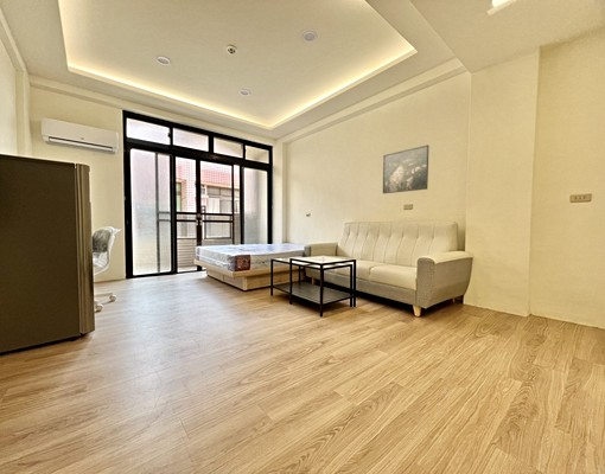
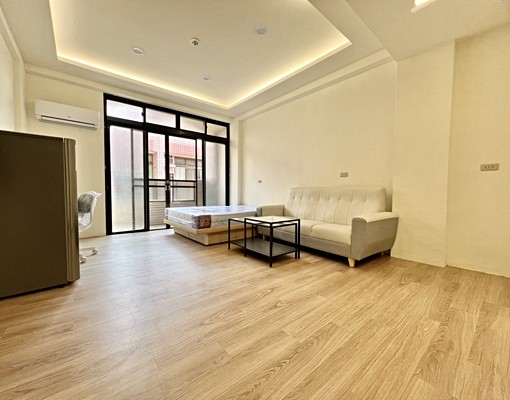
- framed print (403, 171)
